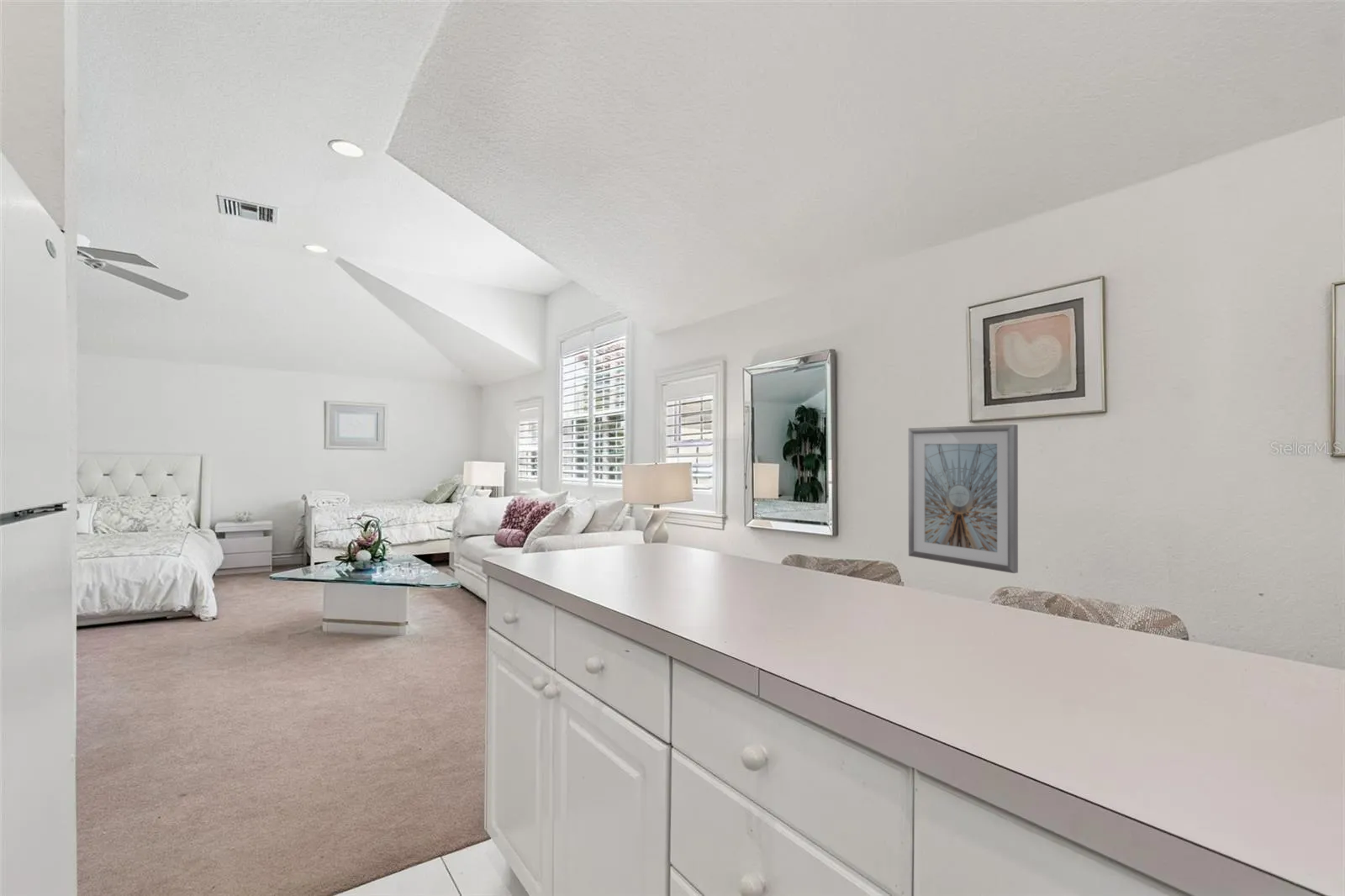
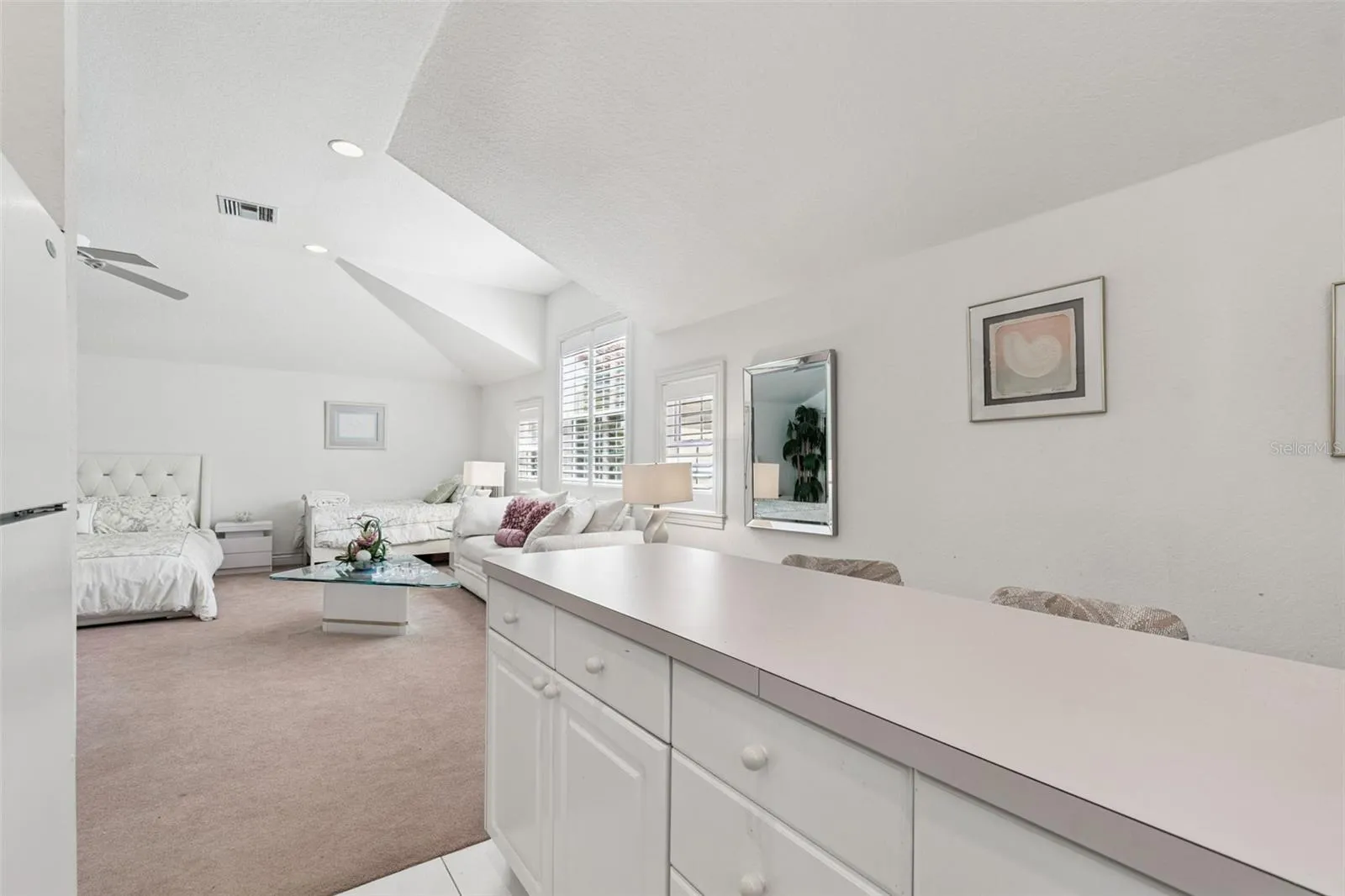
- picture frame (958, 495)
